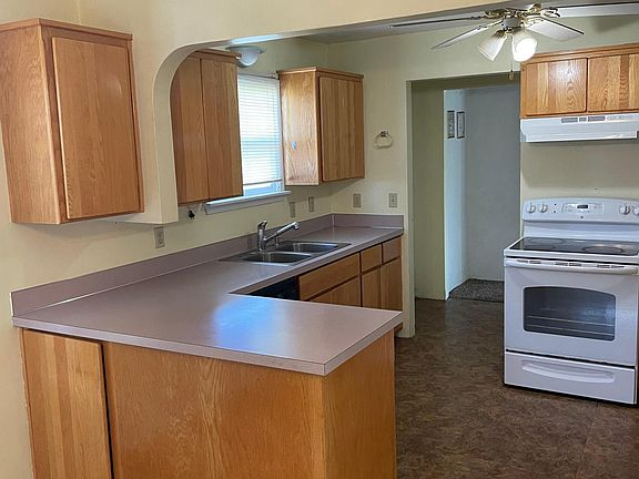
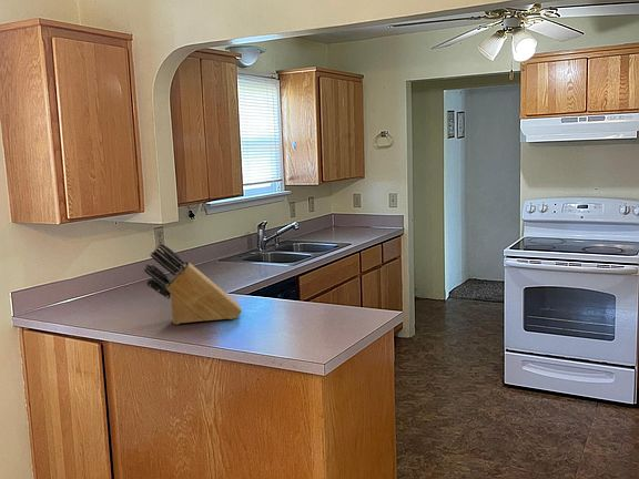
+ knife block (192, 281)
